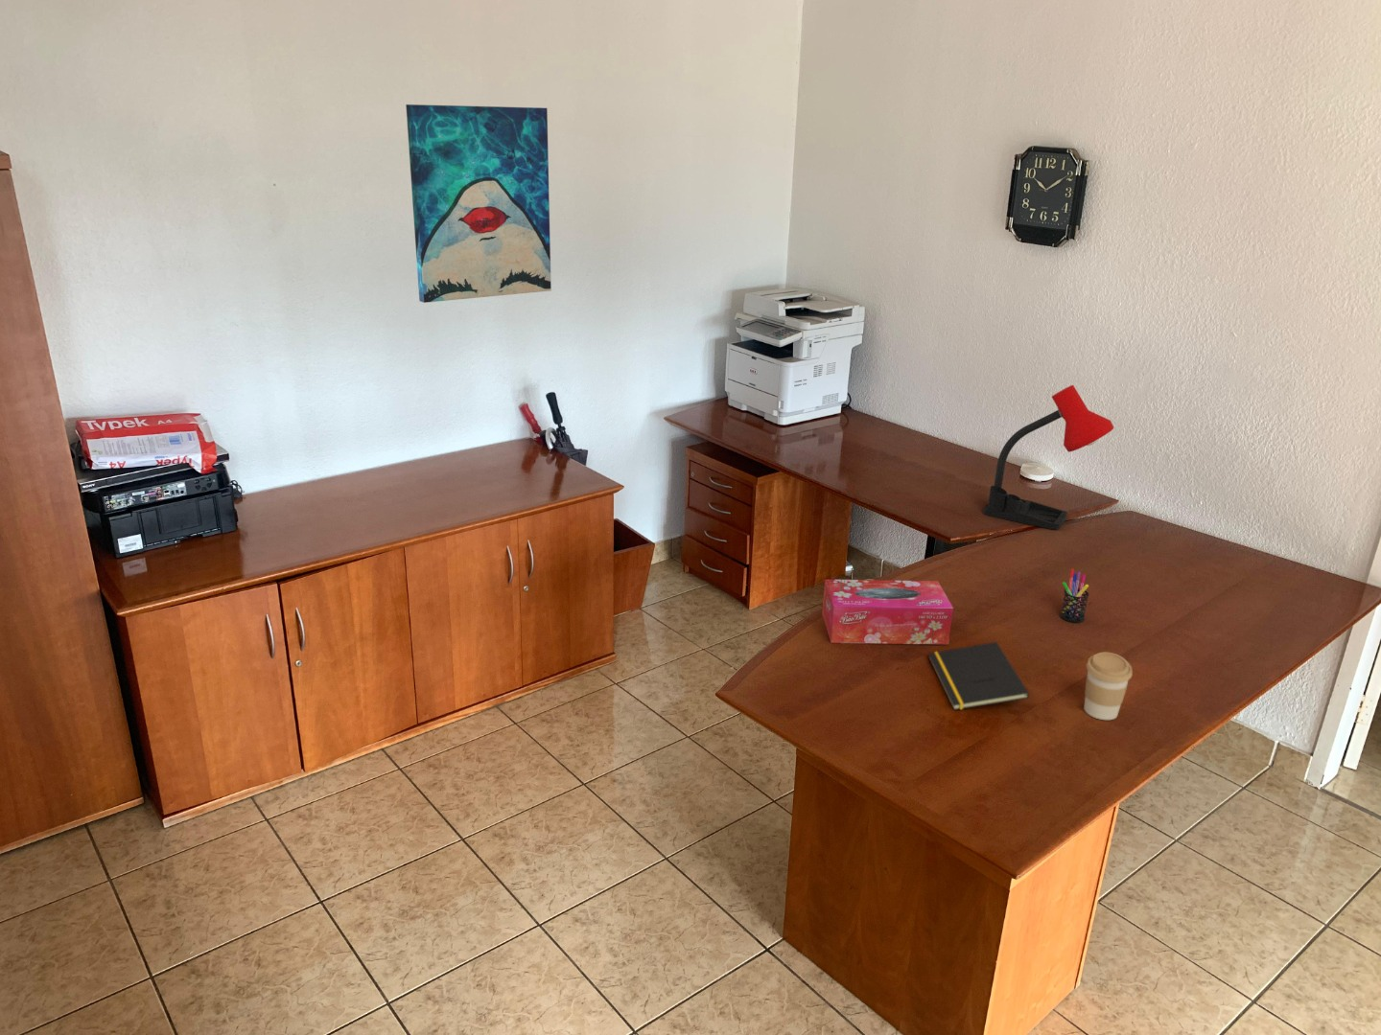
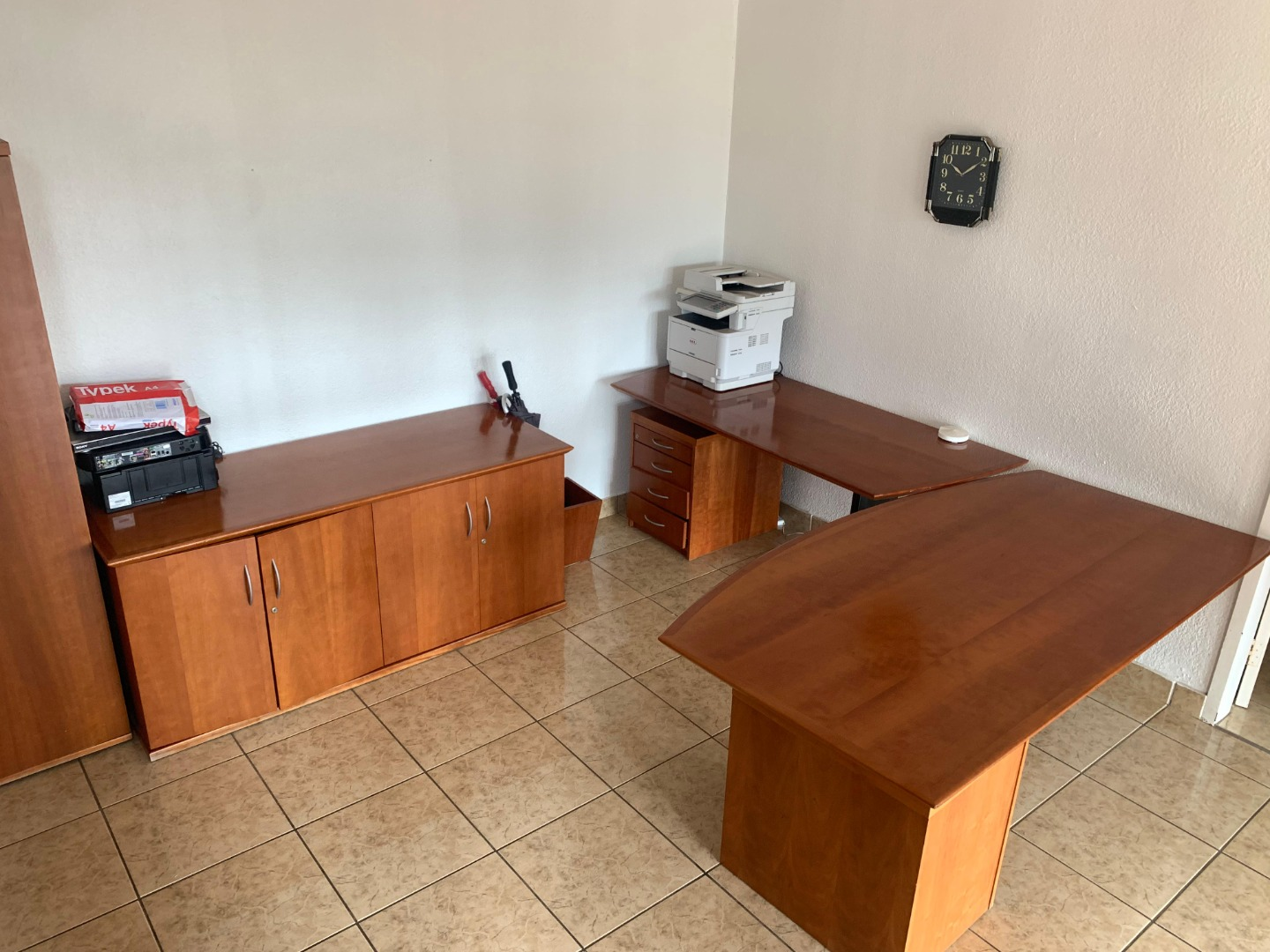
- coffee cup (1106, 685)
- wall art (483, 203)
- tissue box (885, 611)
- desk lamp (1063, 445)
- notepad (976, 675)
- pen holder (1072, 595)
